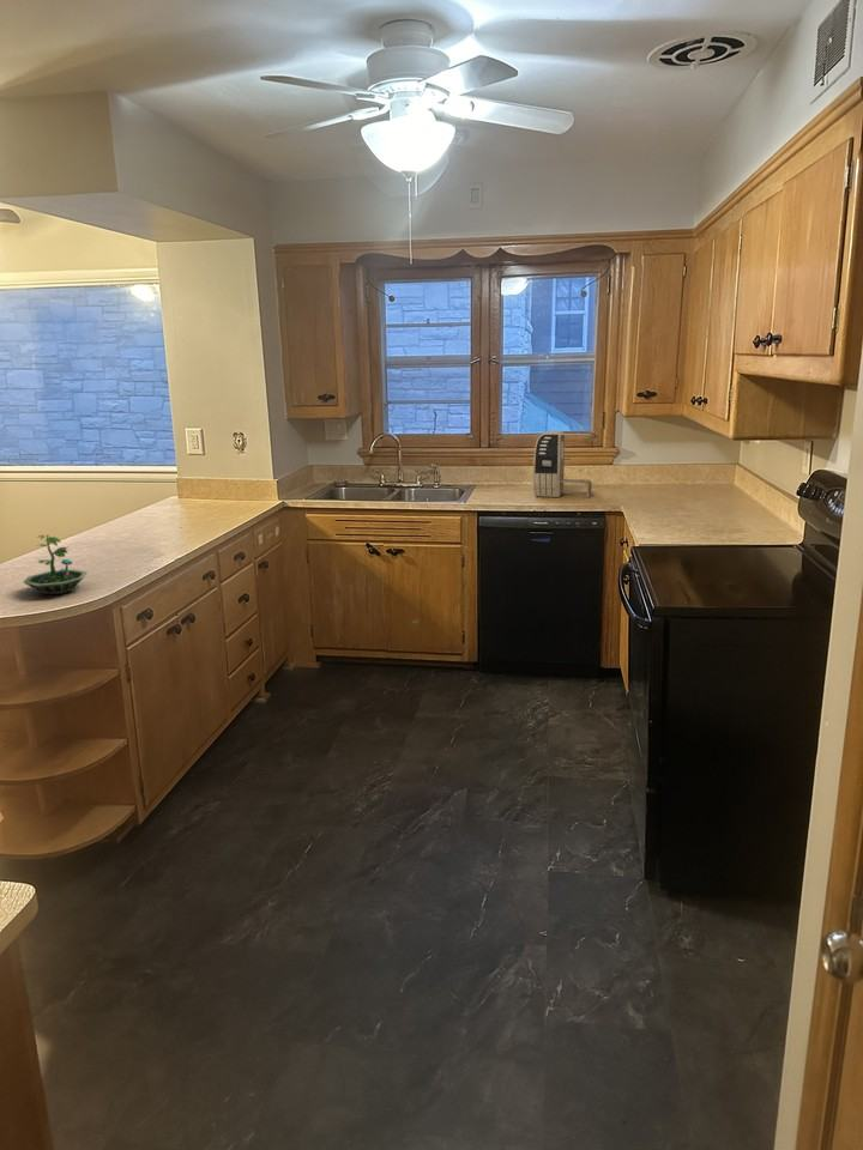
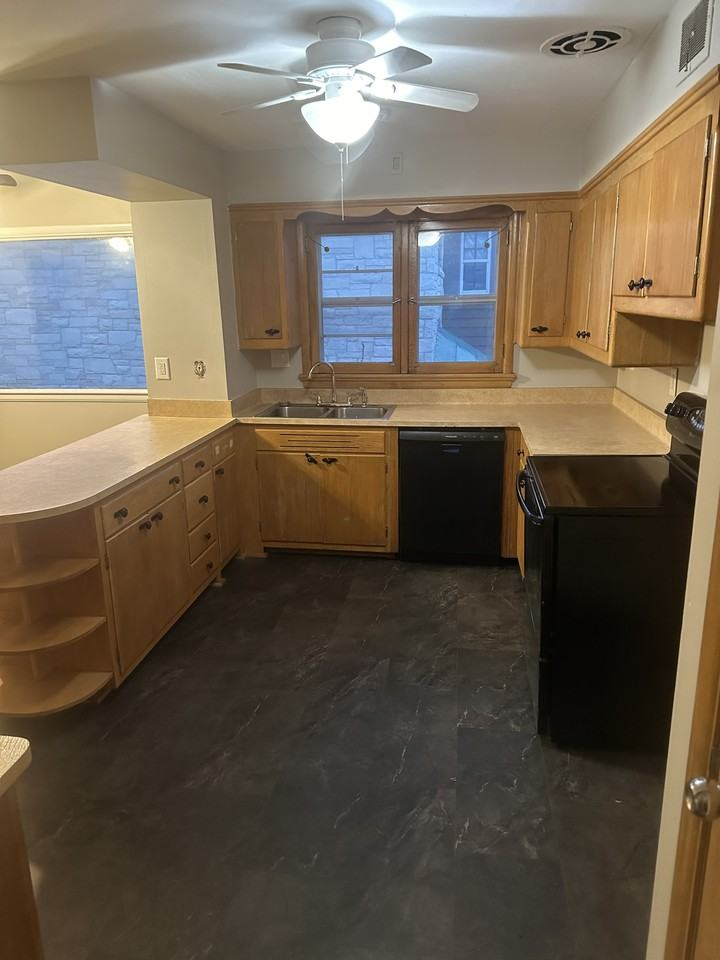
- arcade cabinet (565, 464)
- terrarium (49, 546)
